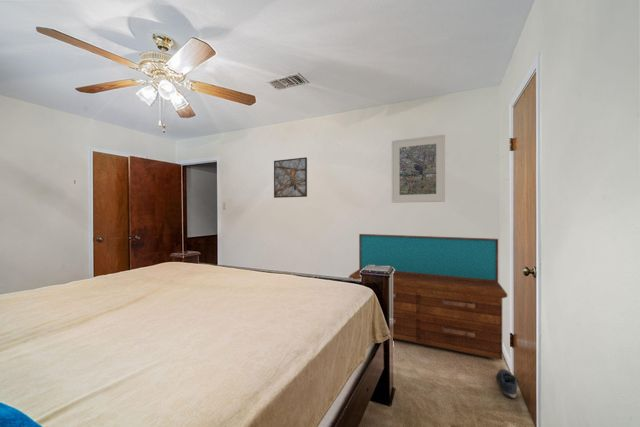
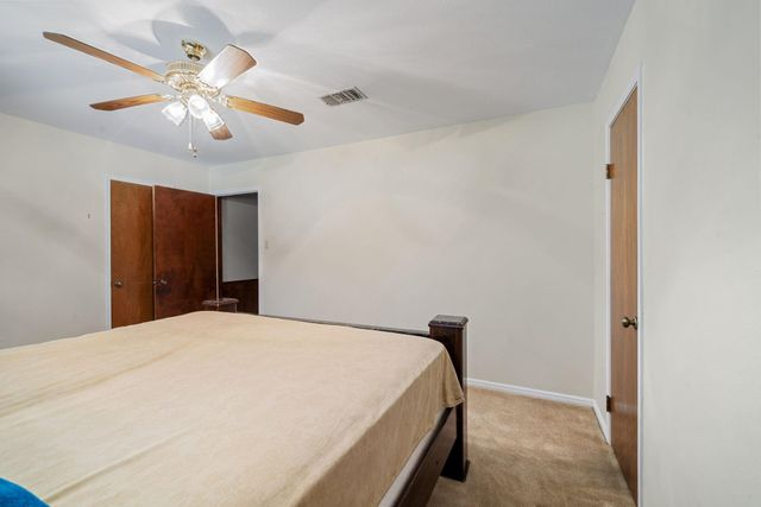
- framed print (290, 178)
- shoe (506, 378)
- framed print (417, 170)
- dresser (419, 288)
